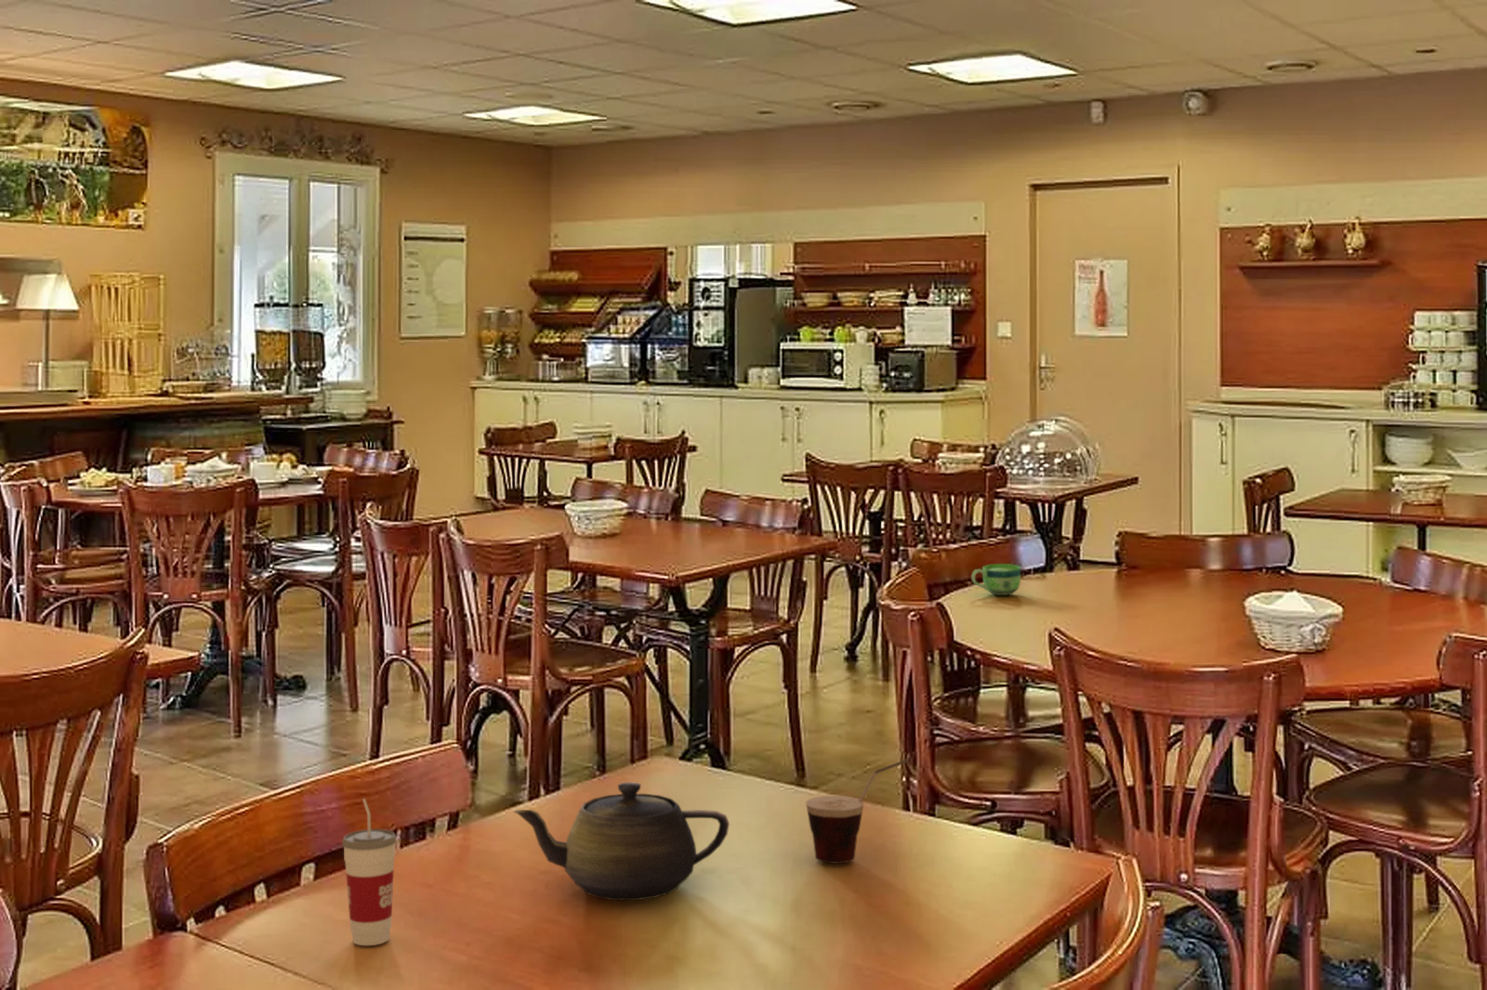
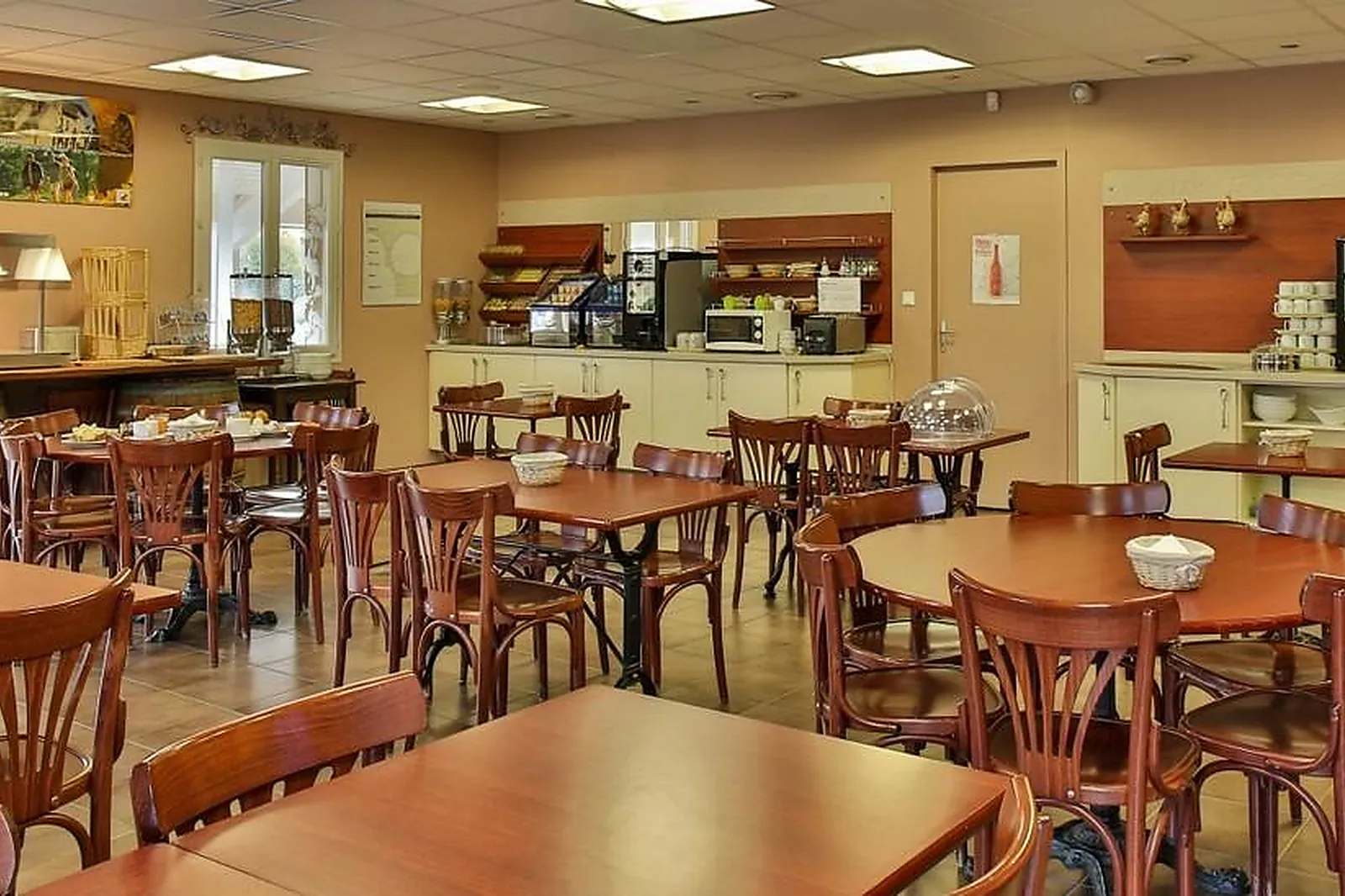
- cup (858, 809)
- teapot (621, 835)
- cup (370, 870)
- cup (996, 579)
